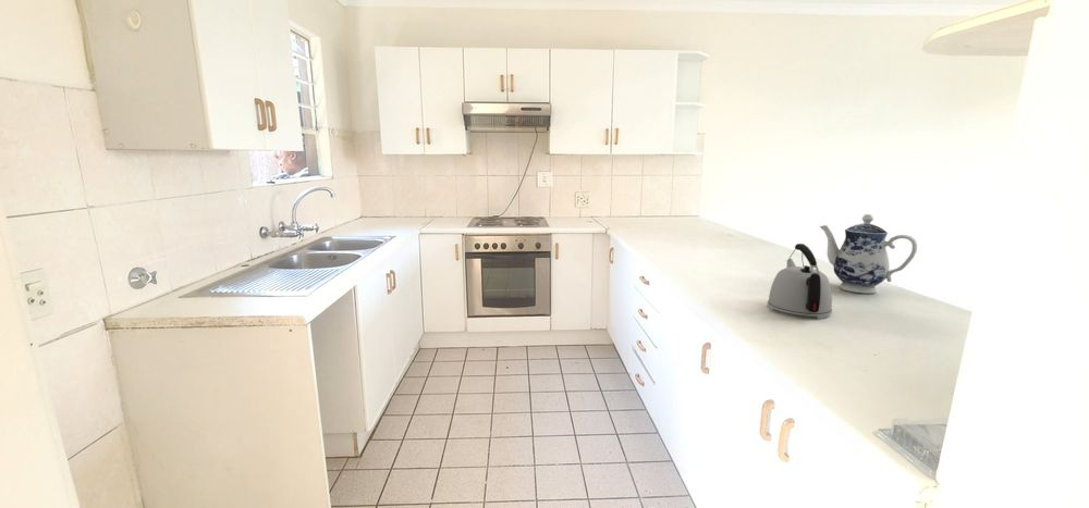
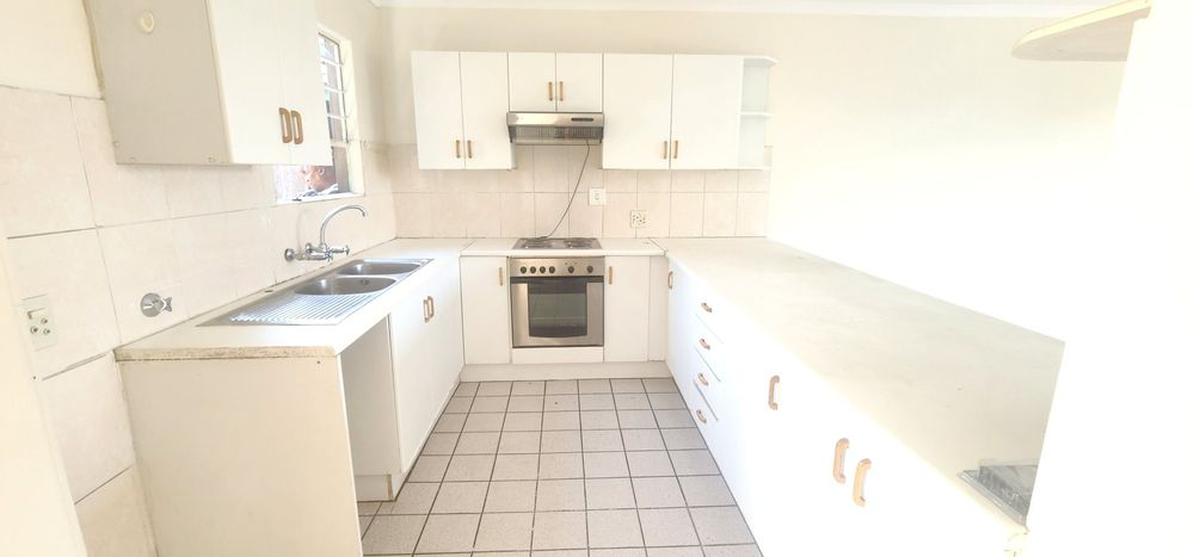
- kettle (800, 277)
- teapot (862, 252)
